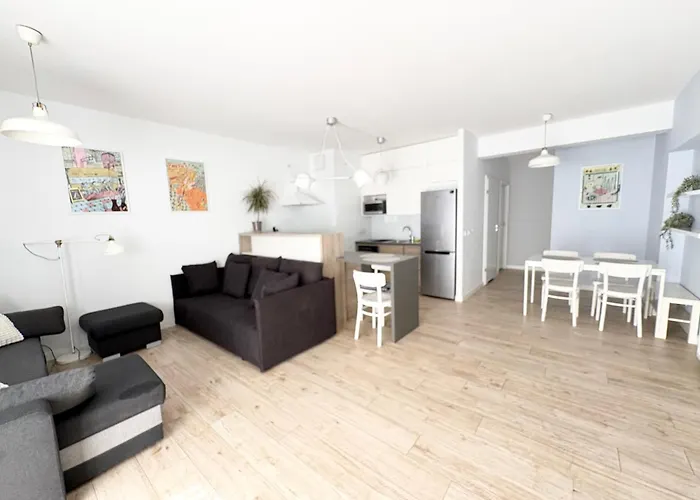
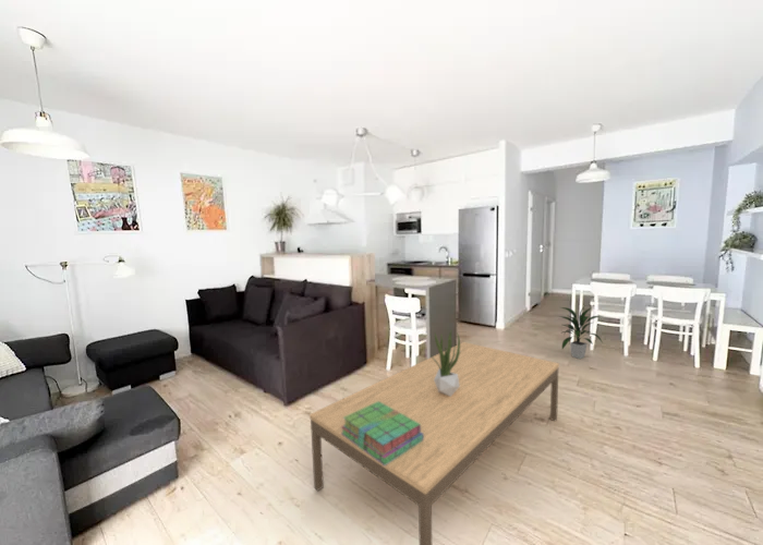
+ potted plant (447, 362)
+ stack of books (380, 427)
+ coffee table (452, 416)
+ indoor plant (577, 330)
